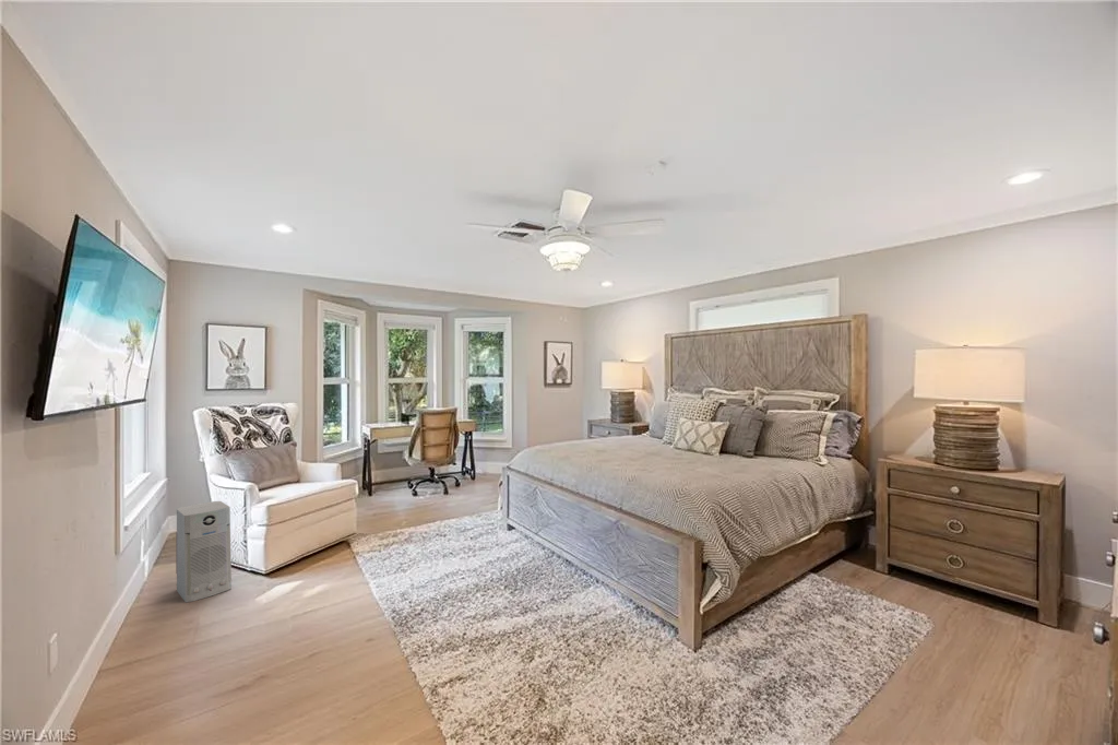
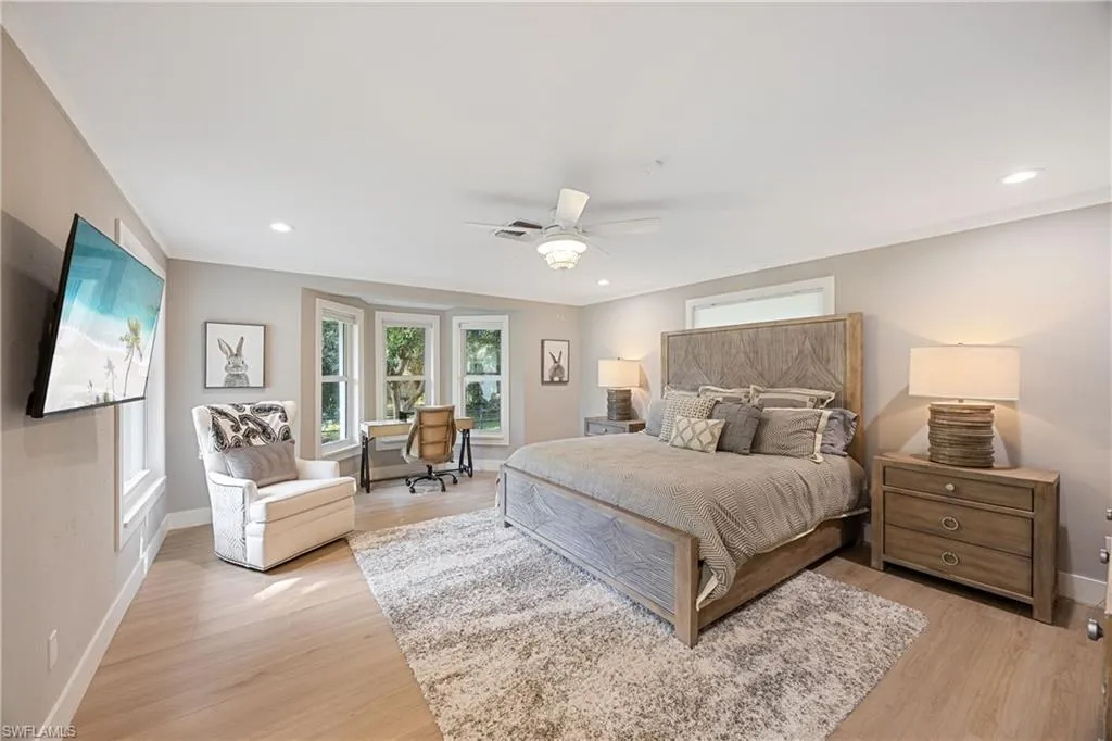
- air purifier (203, 548)
